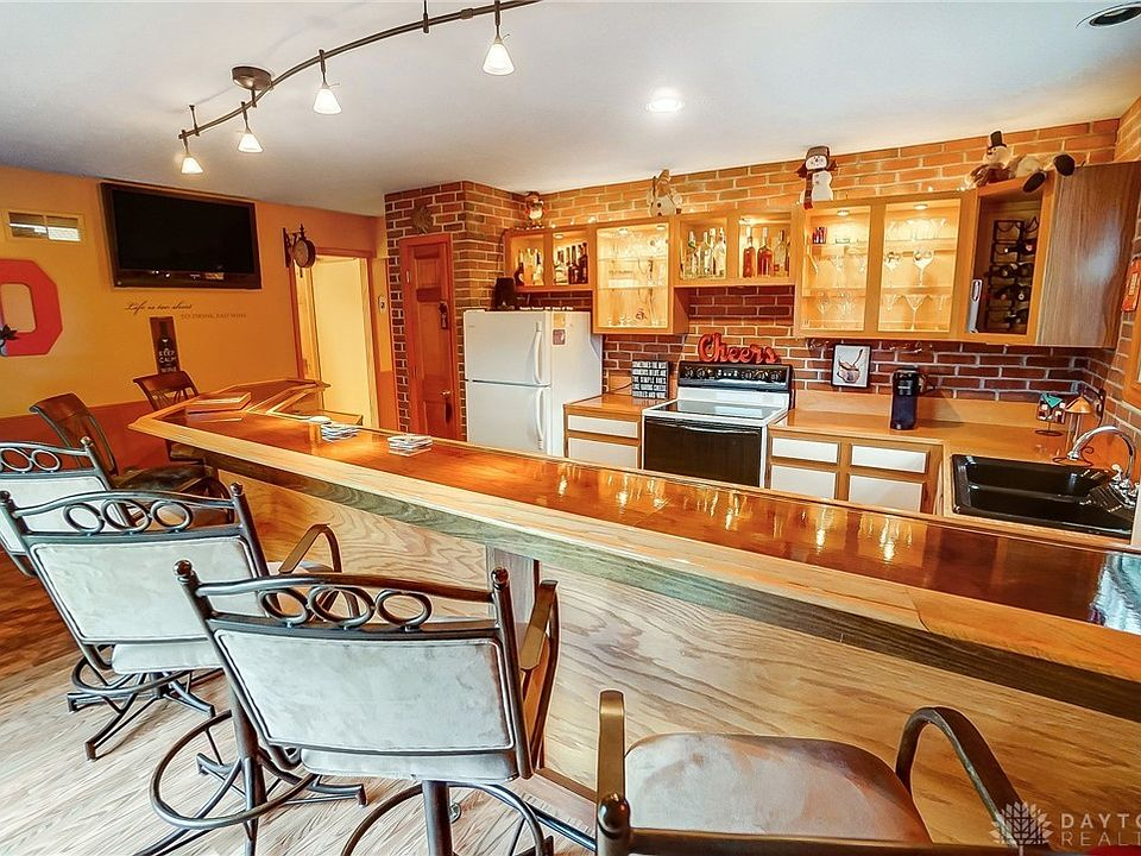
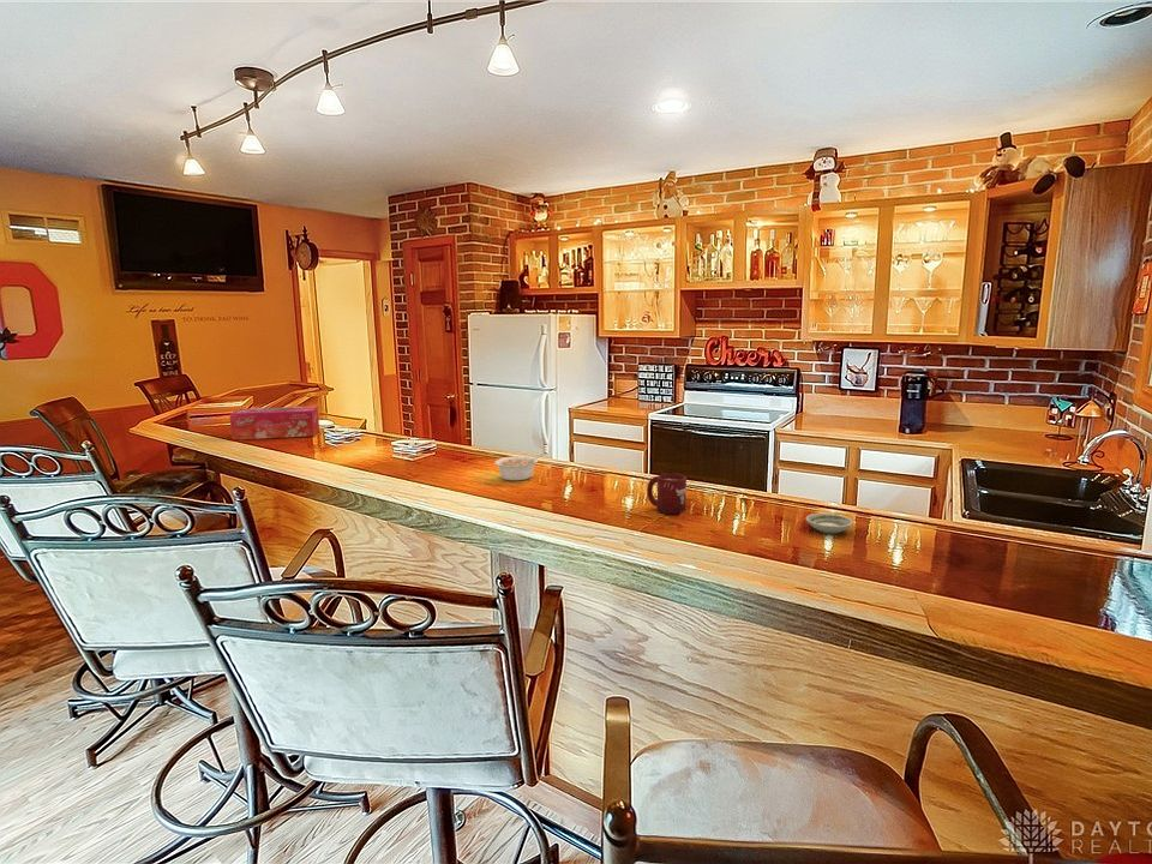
+ tissue box (276, 421)
+ legume (517, 467)
+ saucer (828, 524)
+ cup (665, 492)
